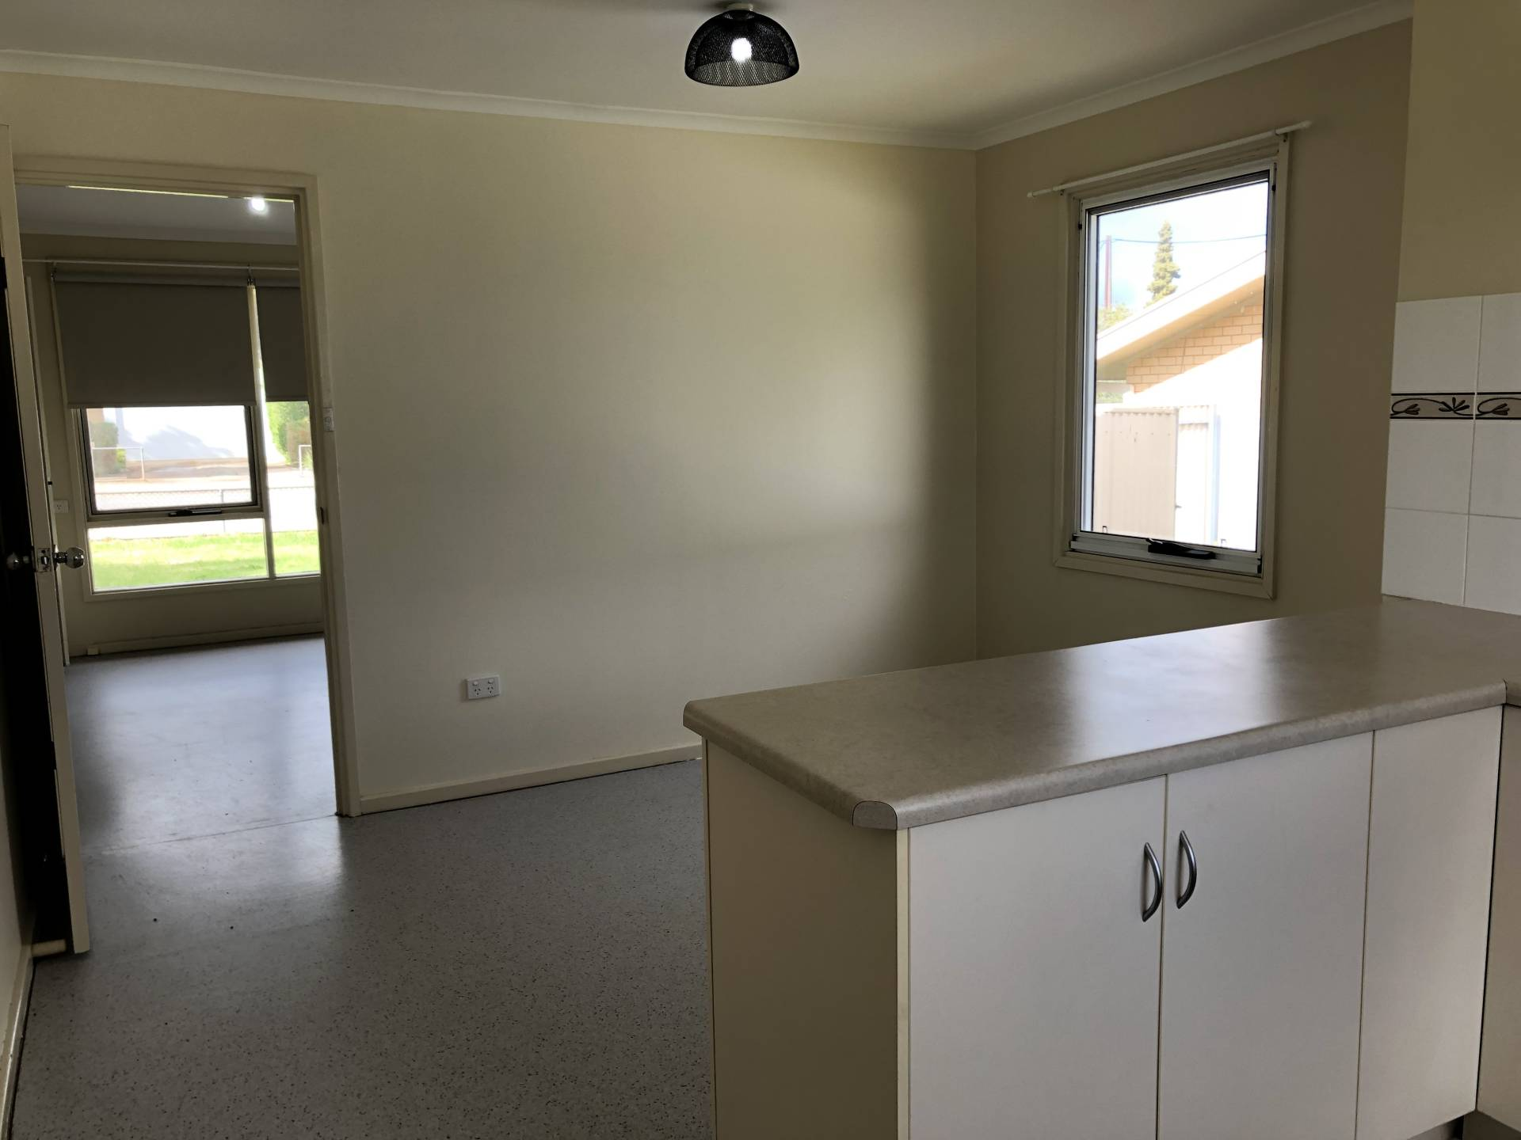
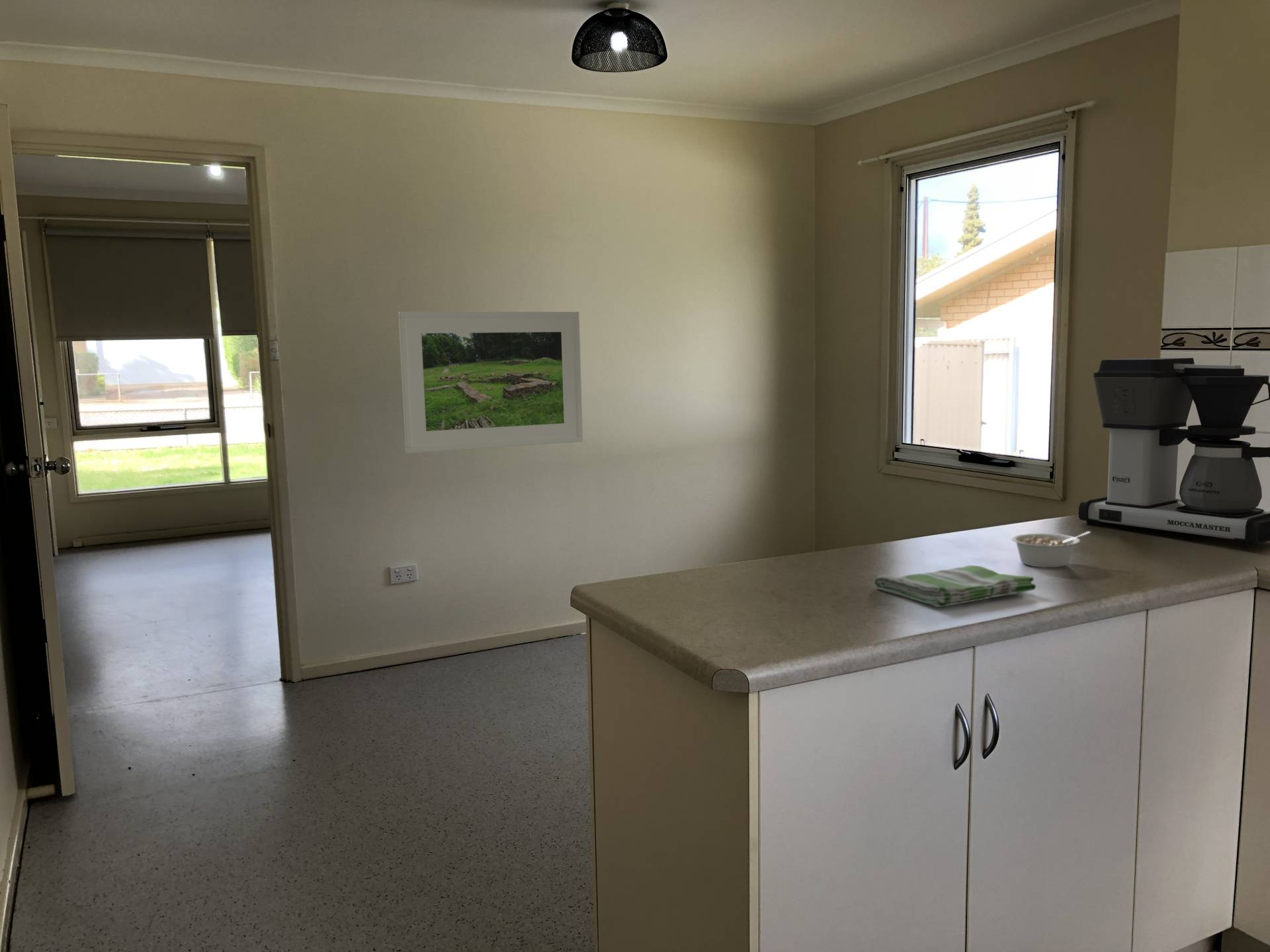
+ legume (1046, 548)
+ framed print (495, 379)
+ dish towel (953, 580)
+ coffee maker (1191, 442)
